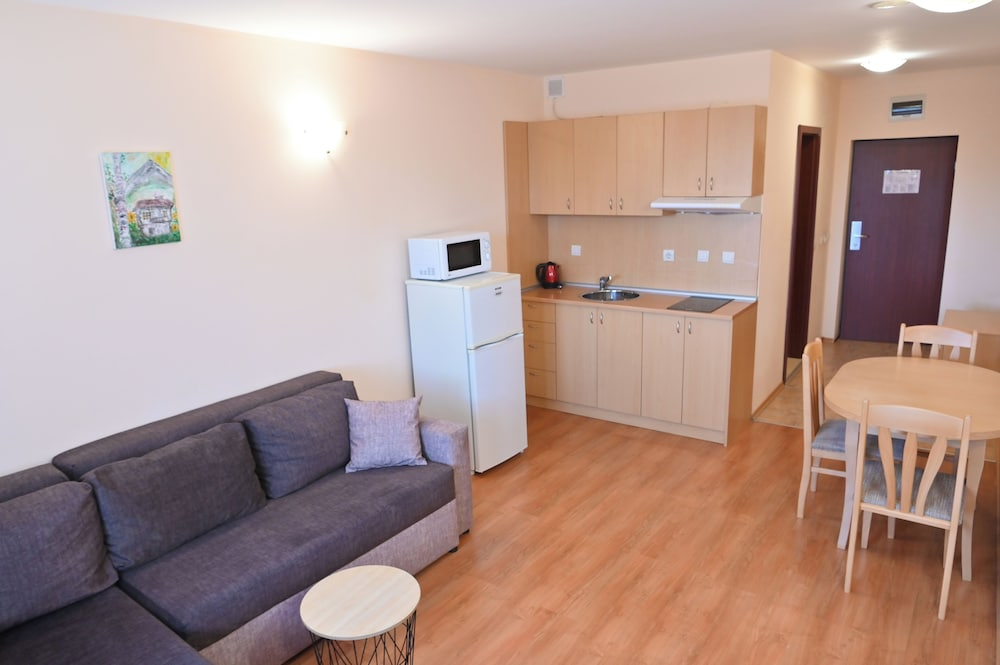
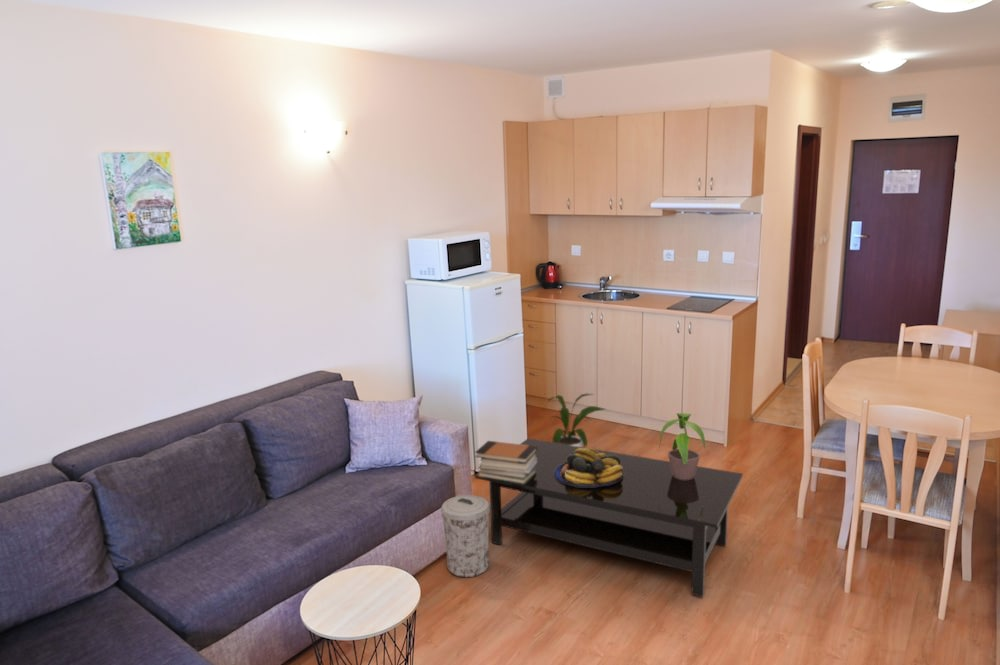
+ book stack (507, 461)
+ fruit bowl (588, 461)
+ coffee table (607, 509)
+ potted plant (683, 445)
+ trash can (466, 533)
+ house plant (572, 427)
